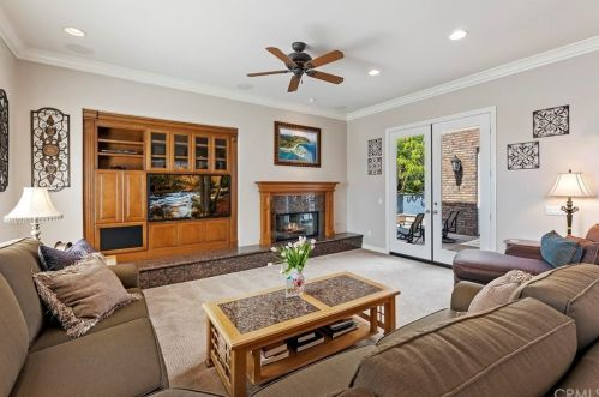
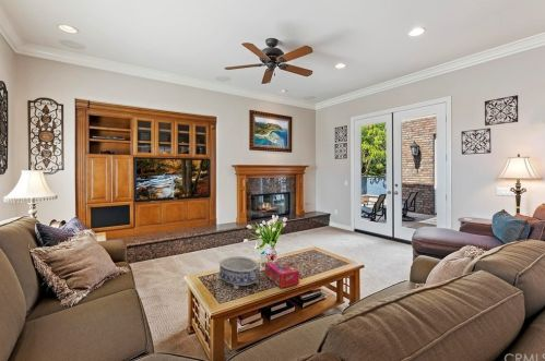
+ decorative bowl (238, 272)
+ tissue box (281, 273)
